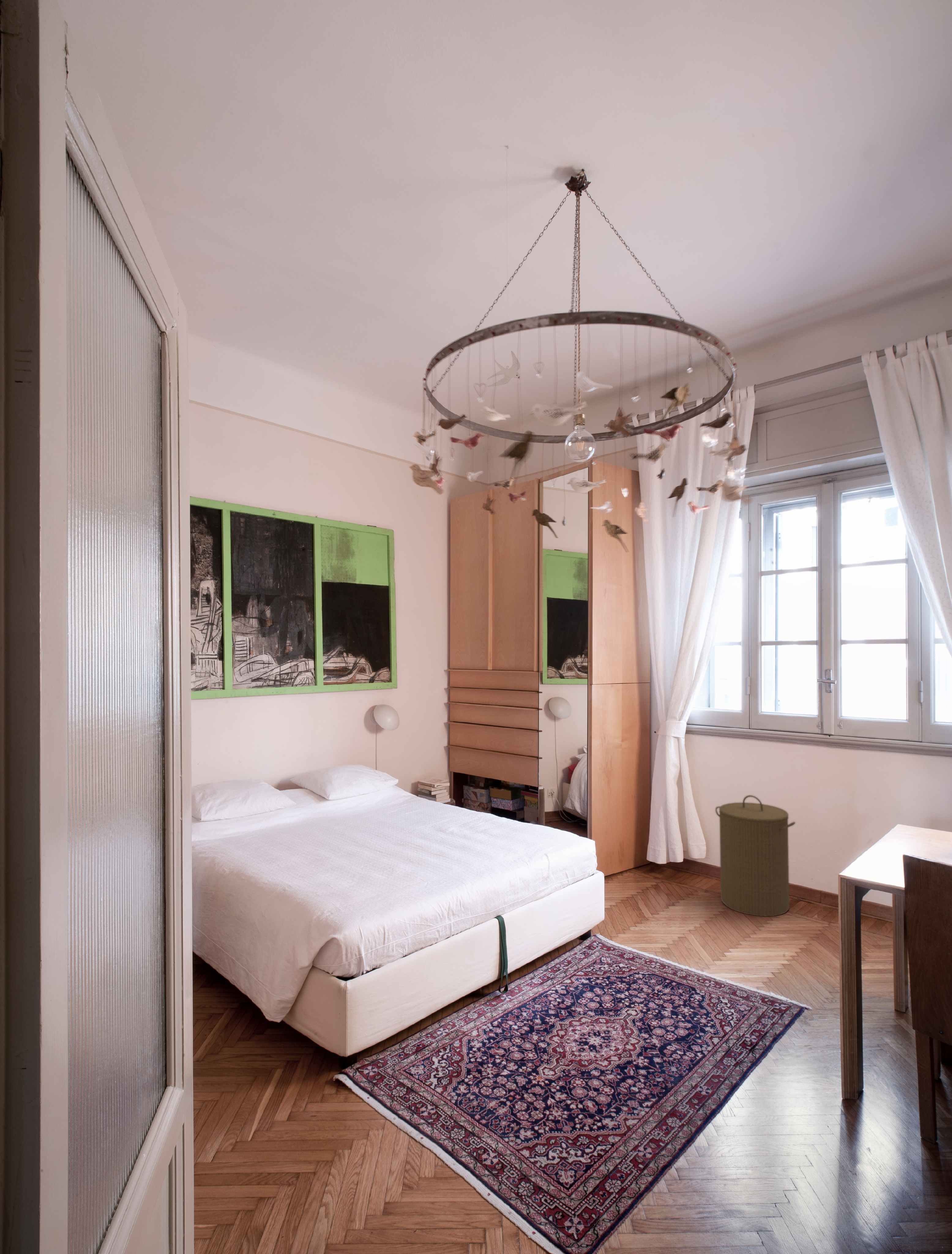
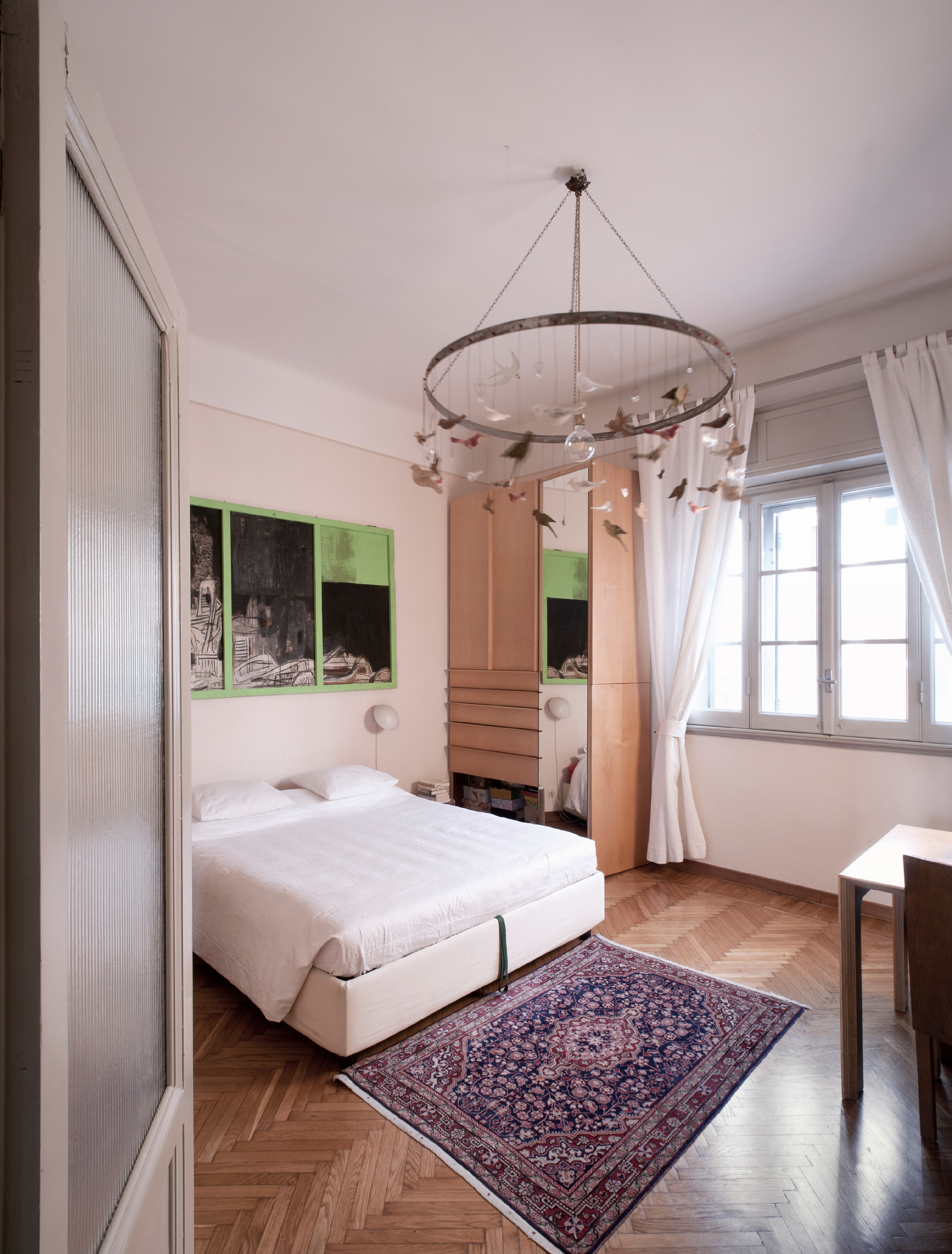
- laundry hamper (754, 849)
